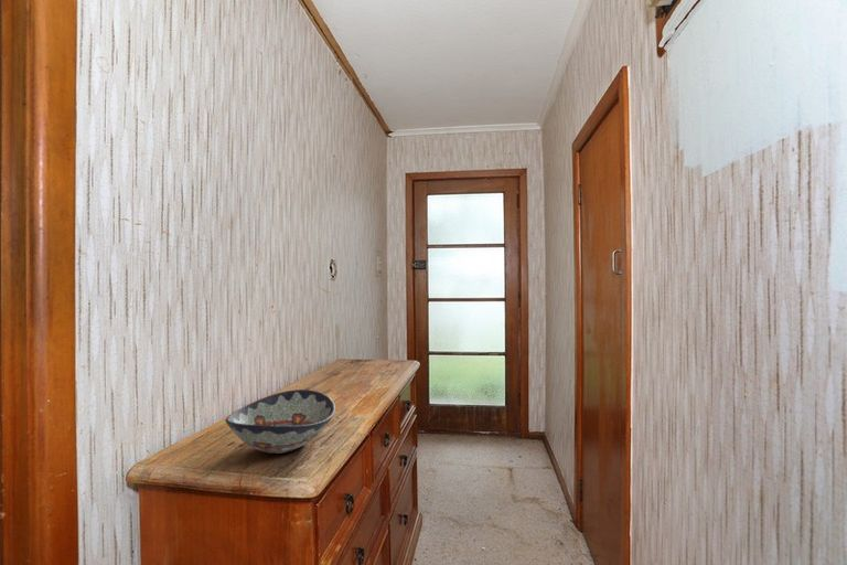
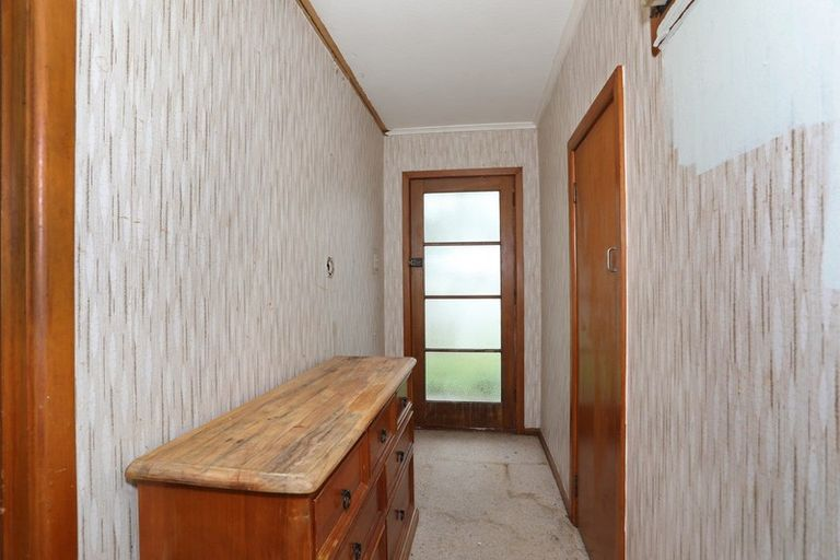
- decorative bowl (283, 425)
